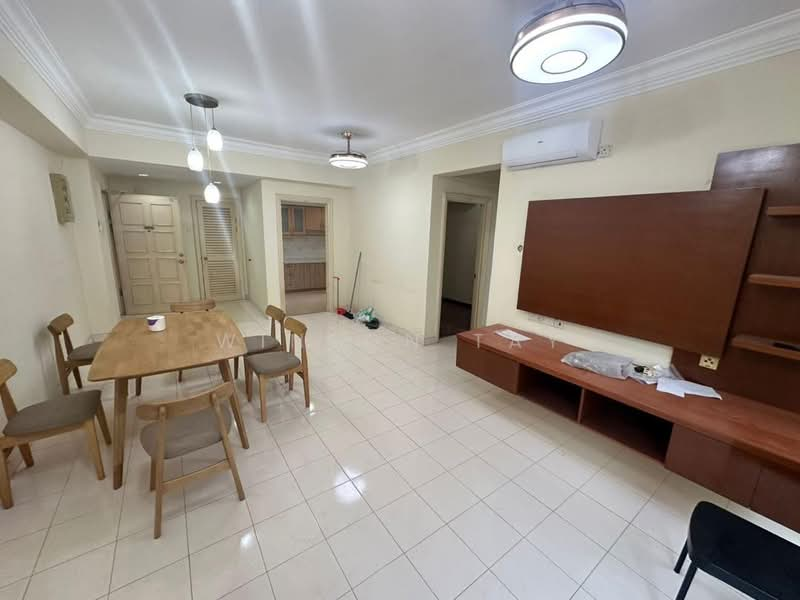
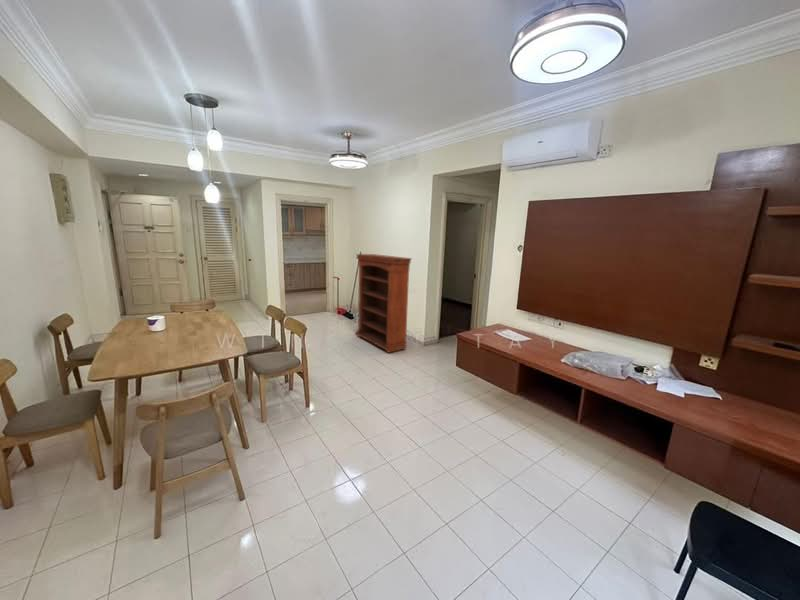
+ bookshelf (380, 300)
